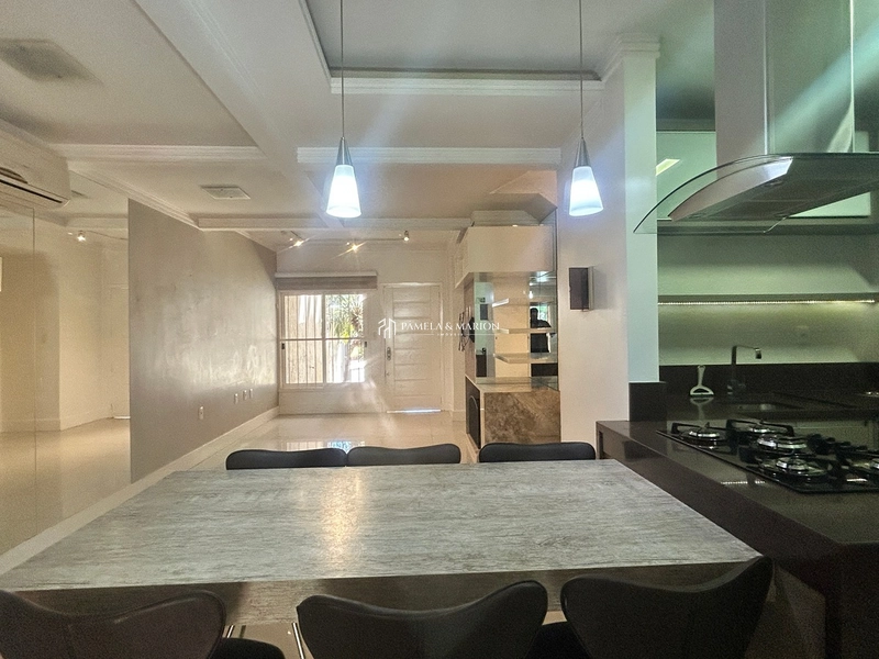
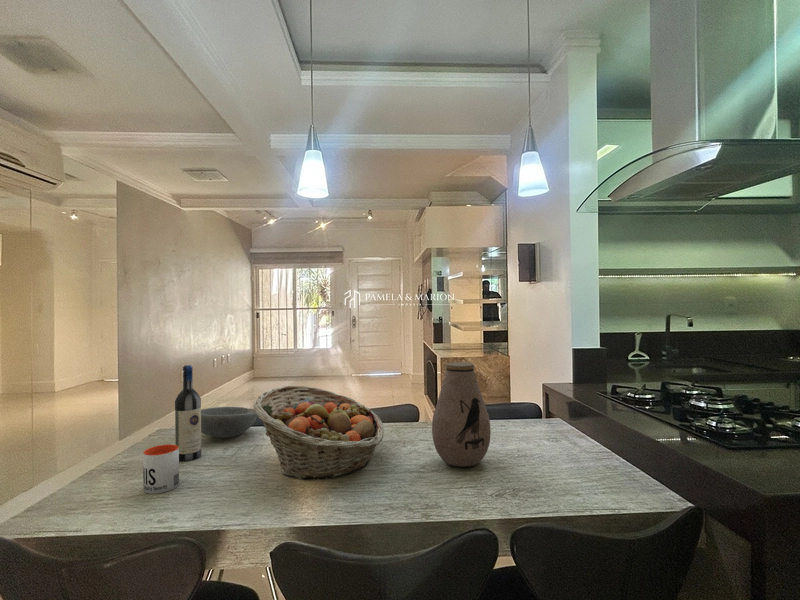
+ vase (460, 412)
+ fruit basket (322, 425)
+ bowl (226, 421)
+ mug (164, 465)
+ wine bottle (188, 411)
